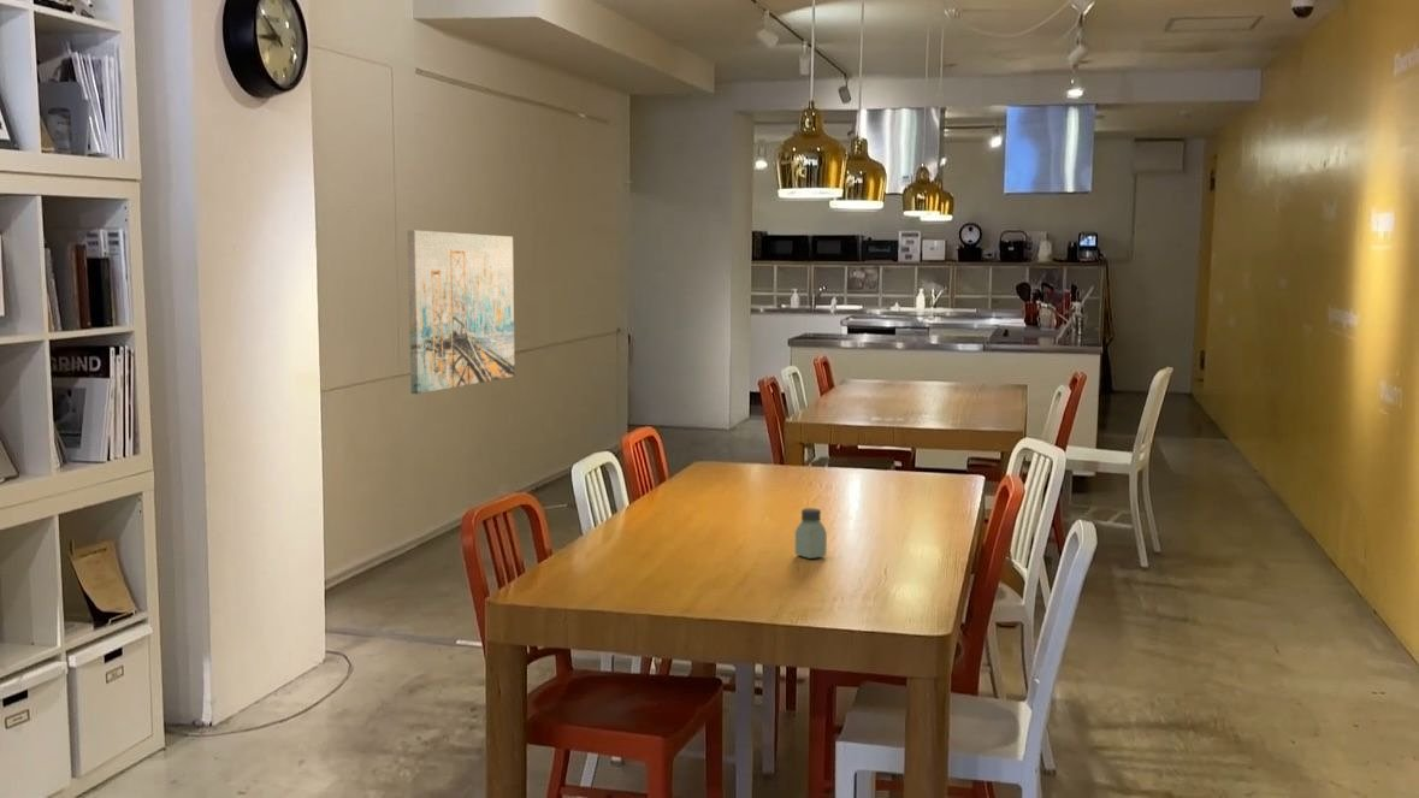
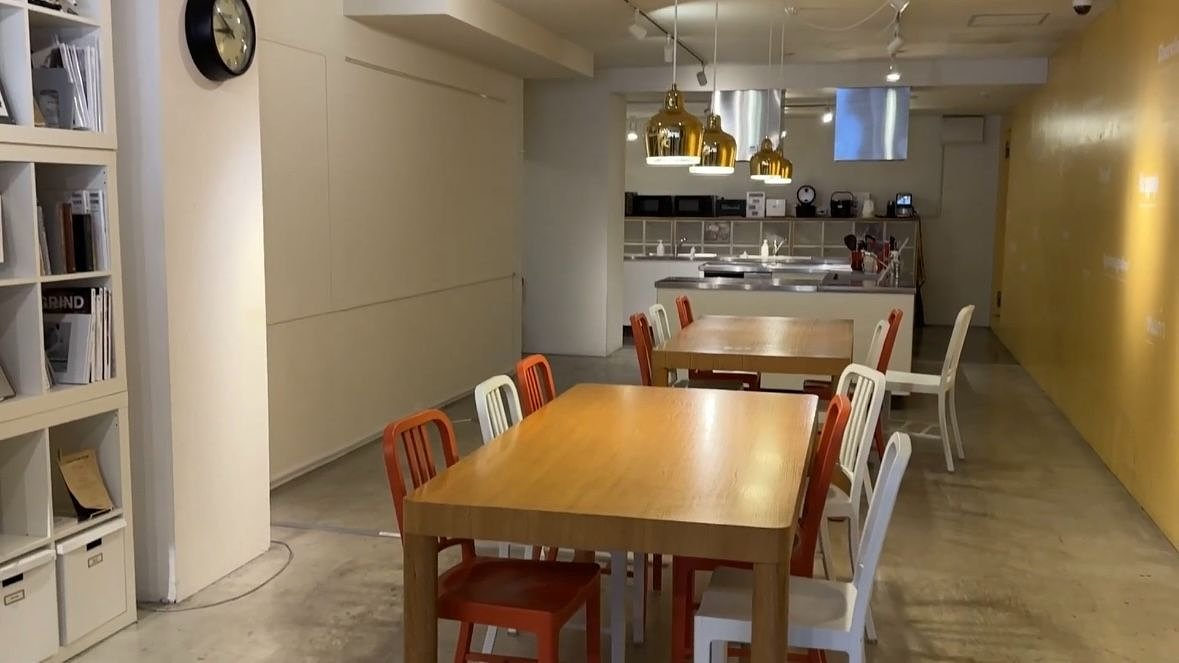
- saltshaker (810, 532)
- wall art (465, 309)
